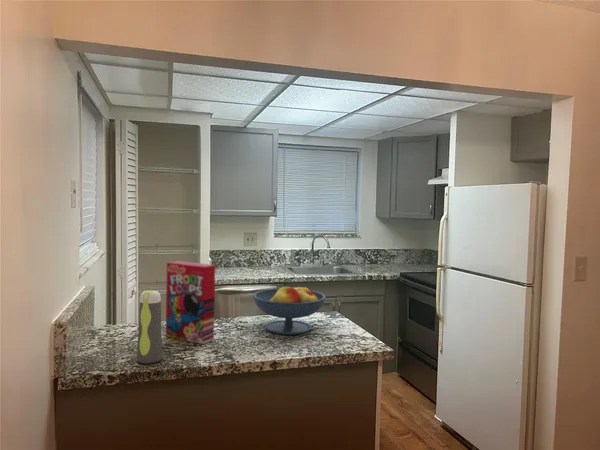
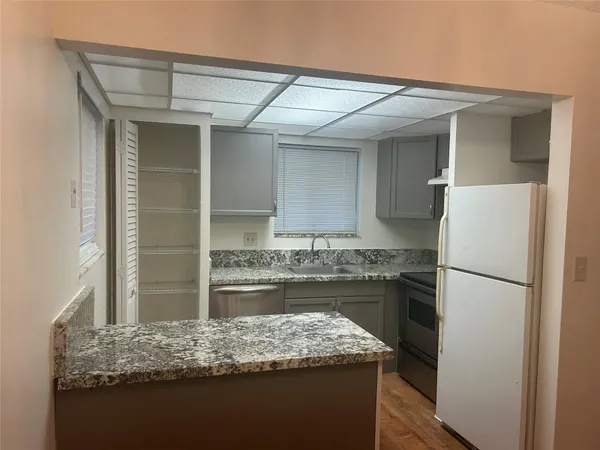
- water bottle (149, 325)
- fruit bowl (289, 305)
- cereal box (190, 300)
